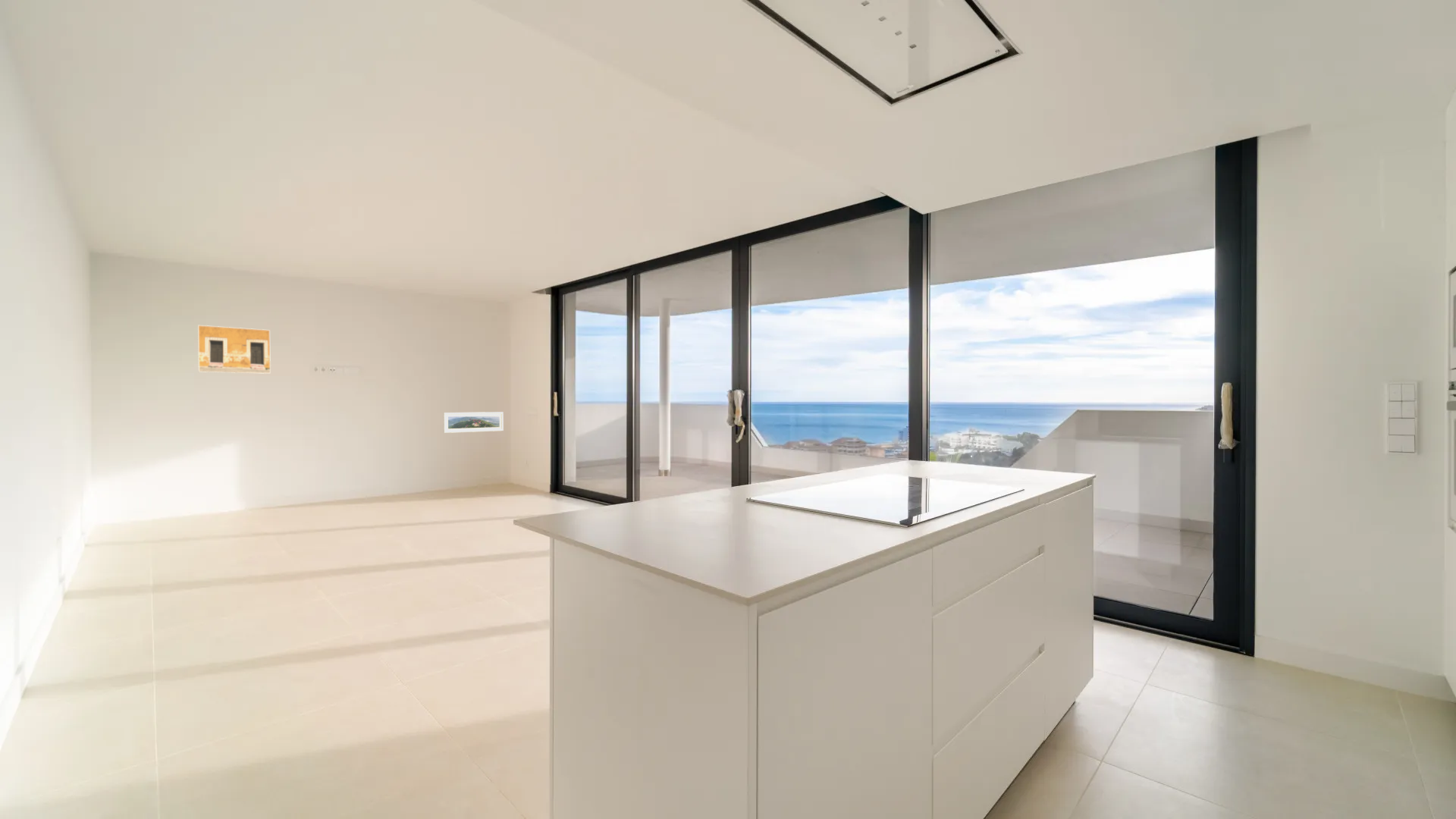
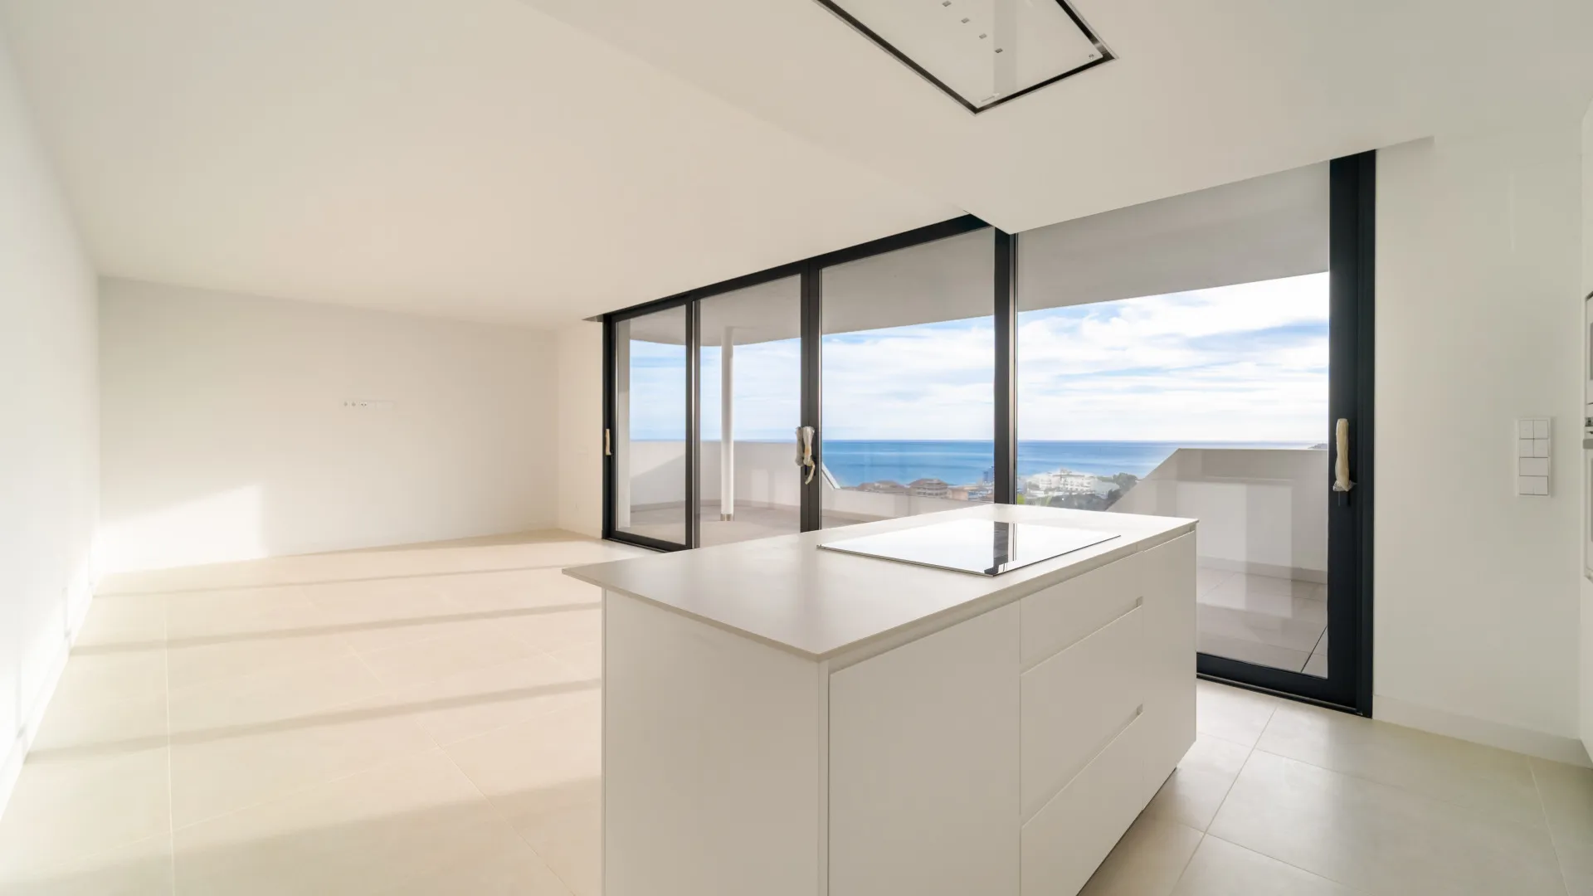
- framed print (235, 350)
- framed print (474, 422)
